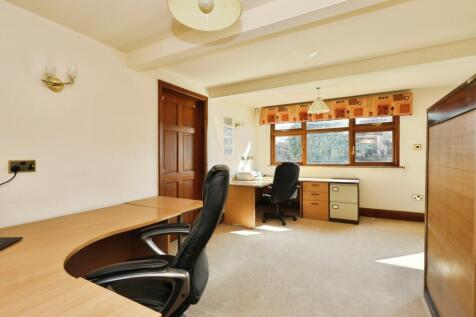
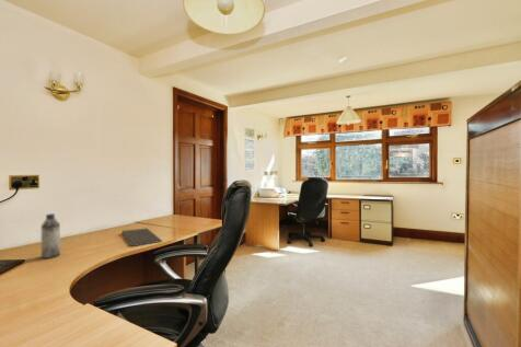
+ computer keyboard (140, 235)
+ water bottle (50, 234)
